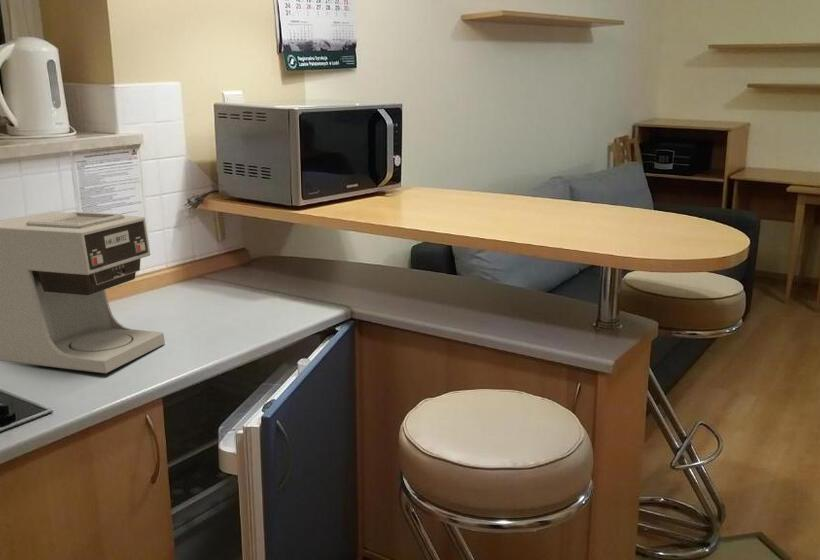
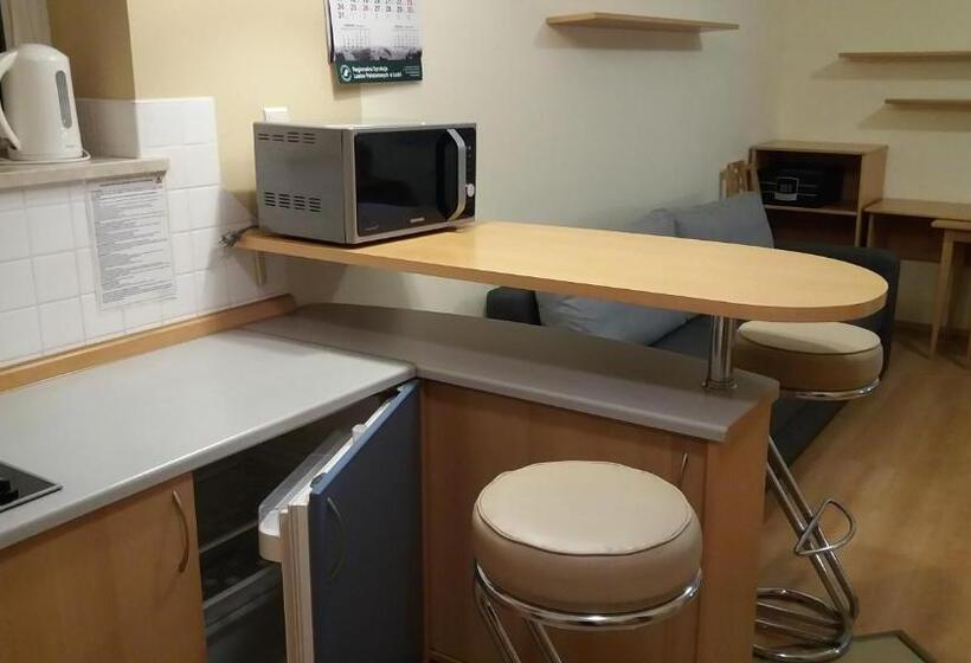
- coffee maker (76, 286)
